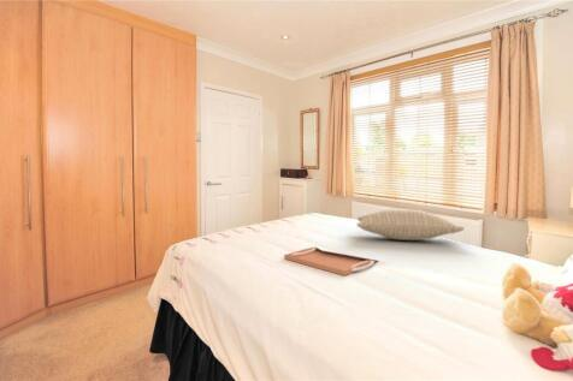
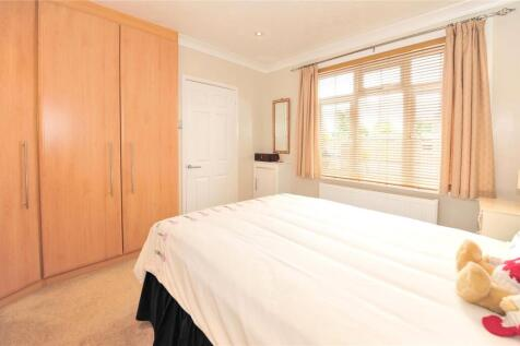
- pillow (403, 224)
- serving tray (331, 257)
